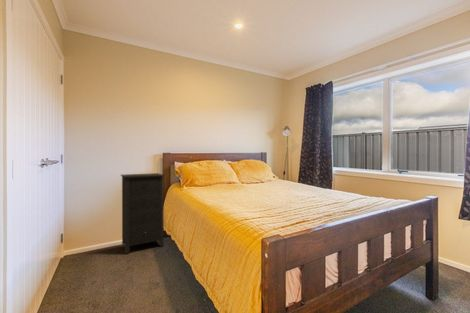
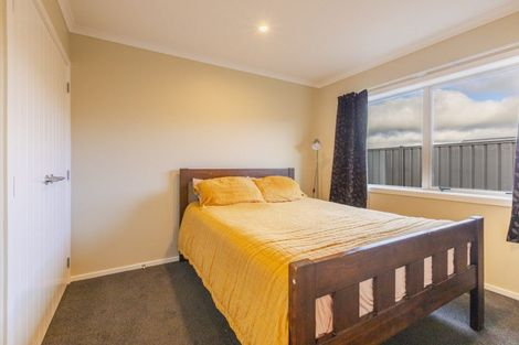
- cabinet (142, 210)
